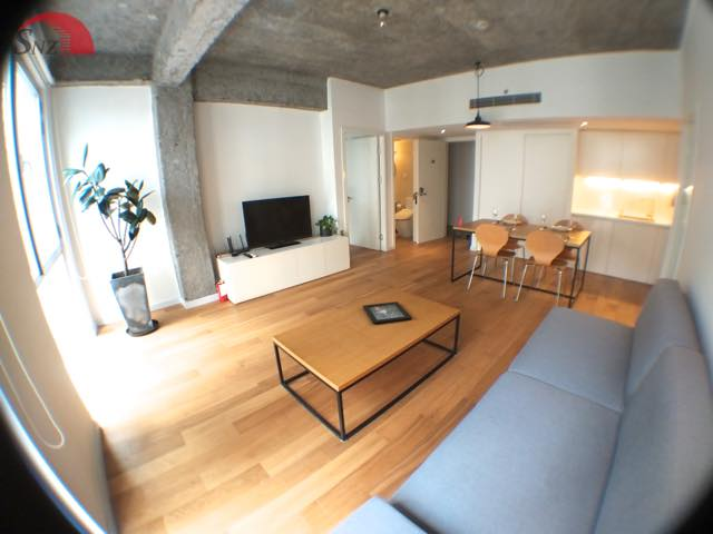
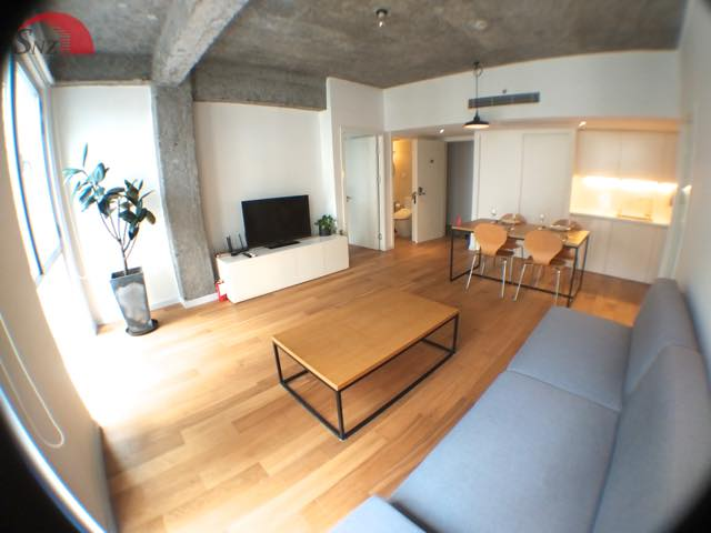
- decorative tray (385, 312)
